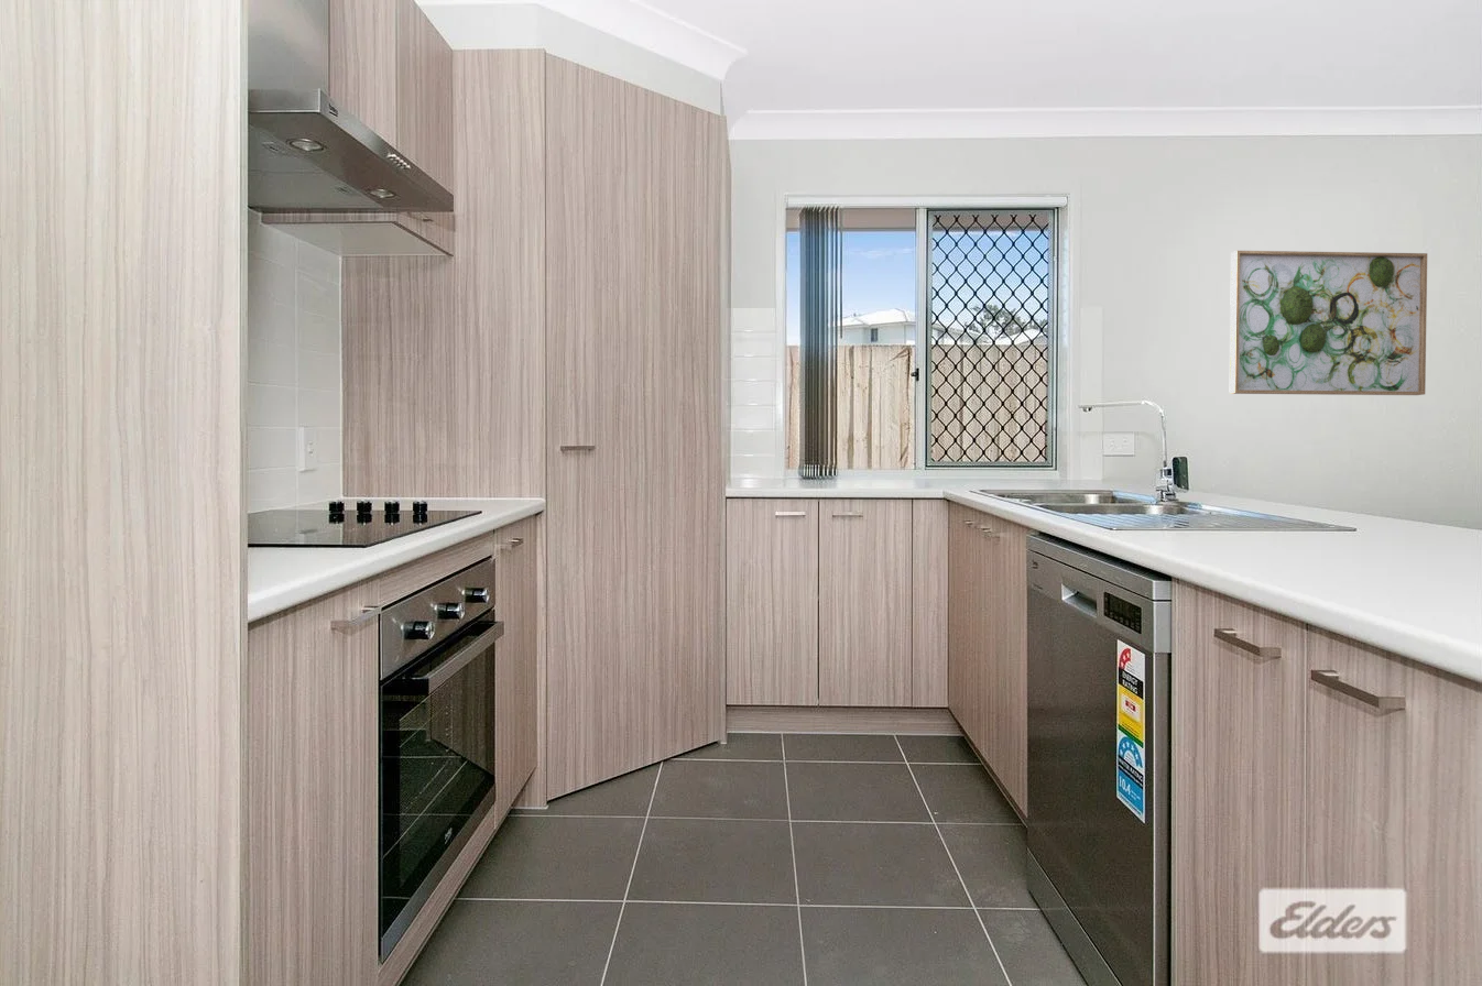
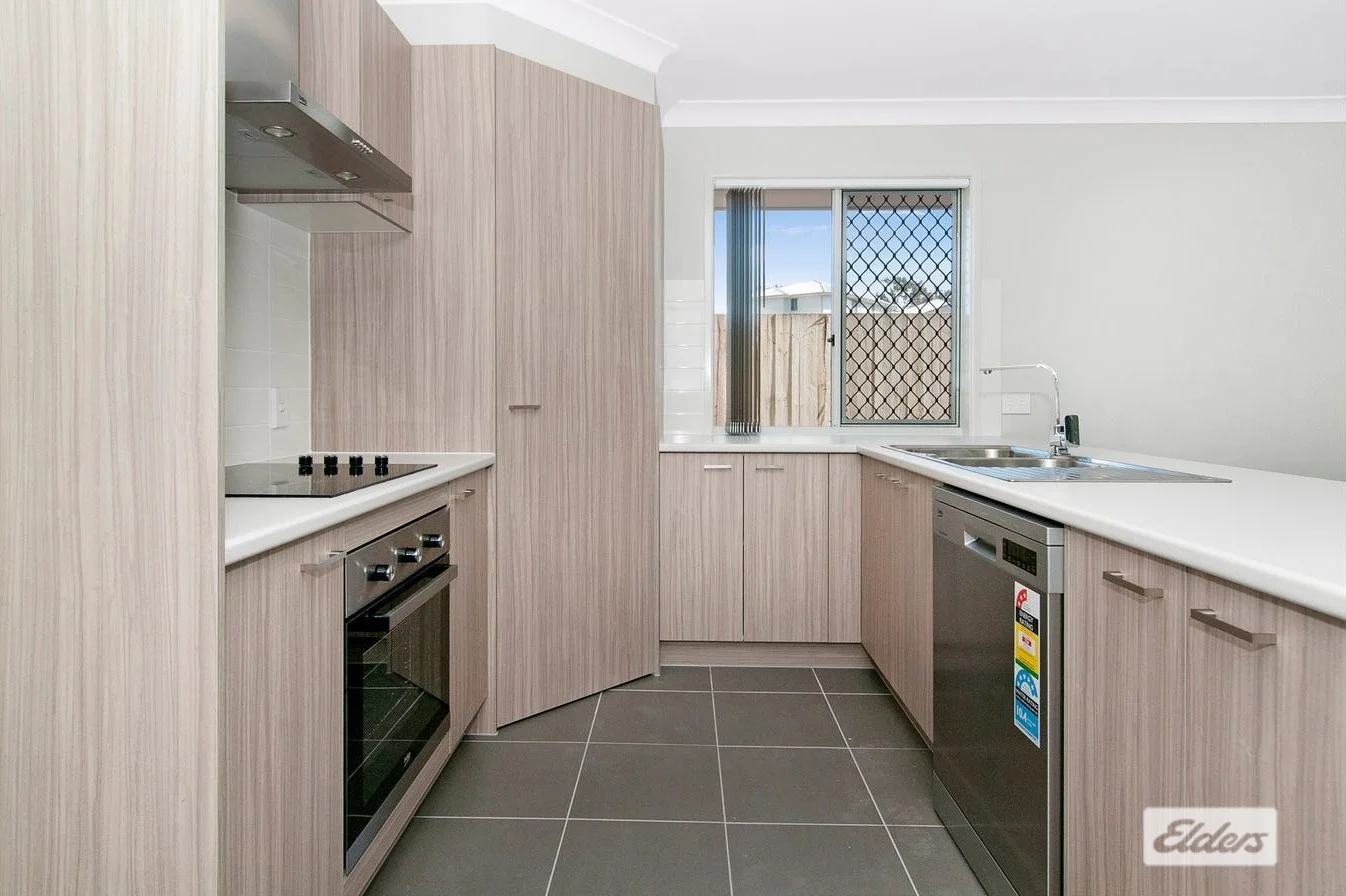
- wall art (1330, 322)
